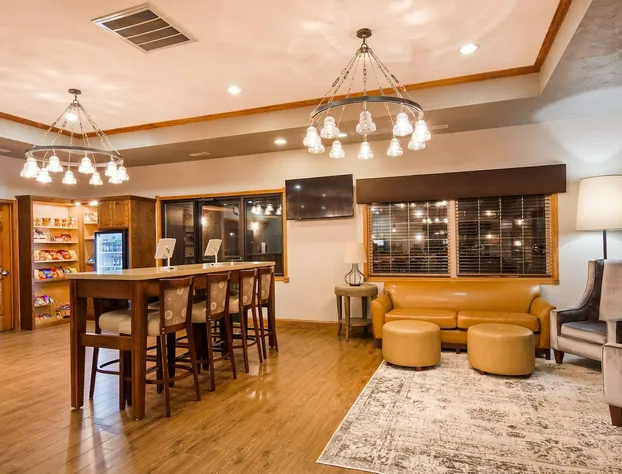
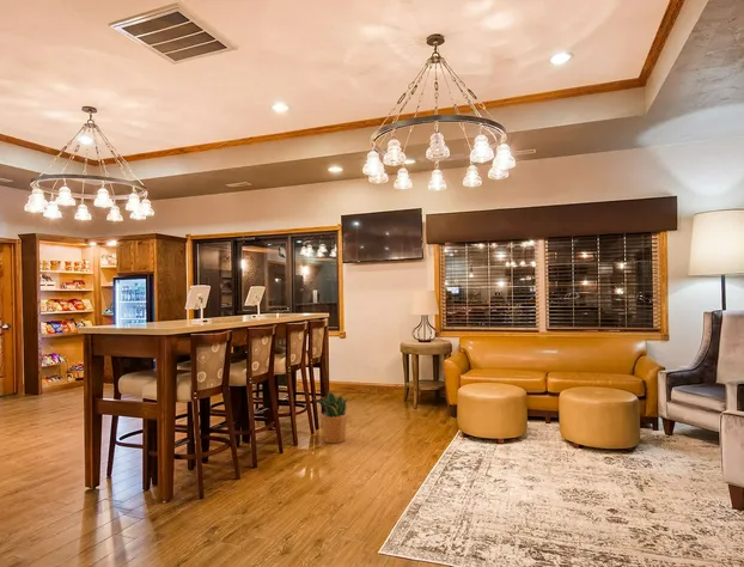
+ potted plant (331, 417)
